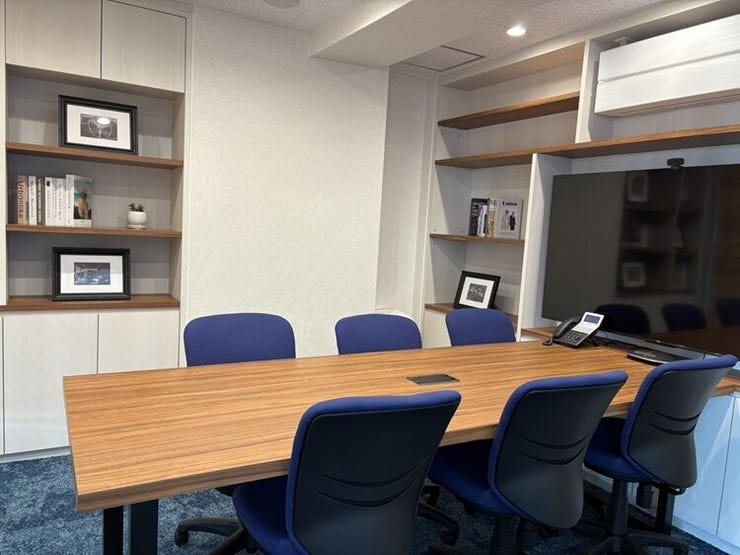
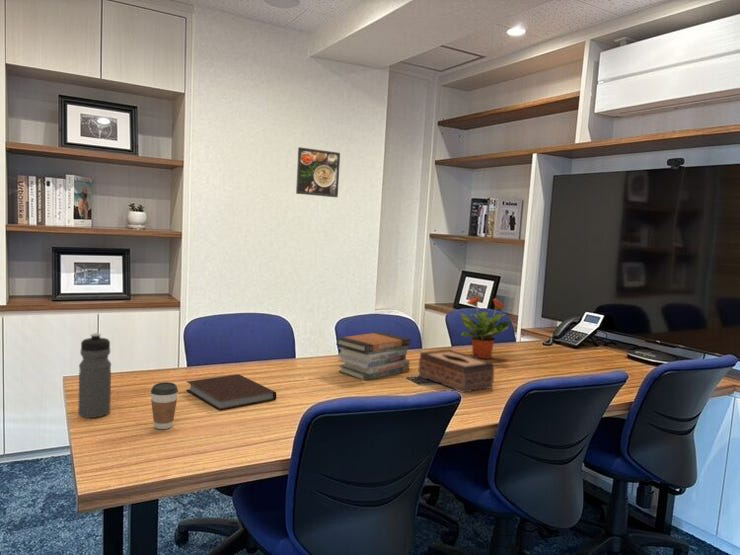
+ water bottle (95, 373)
+ notebook (230, 390)
+ tissue box (455, 369)
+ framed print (318, 172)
+ book stack (373, 355)
+ coffee cup (164, 406)
+ potted plant (484, 326)
